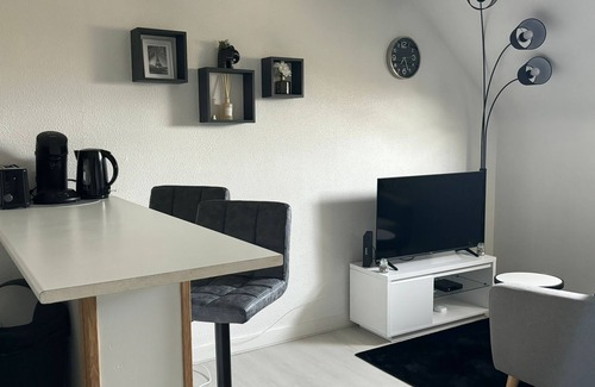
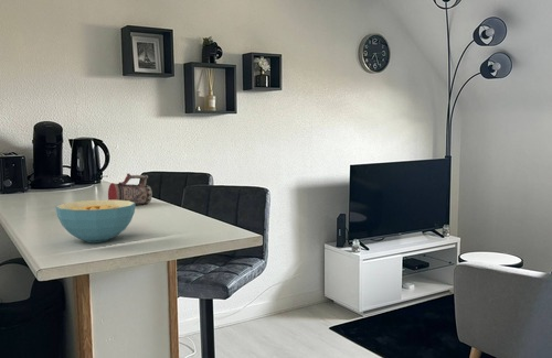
+ beer mug (130, 188)
+ cereal bowl (96, 223)
